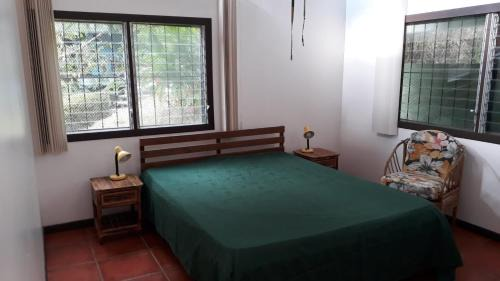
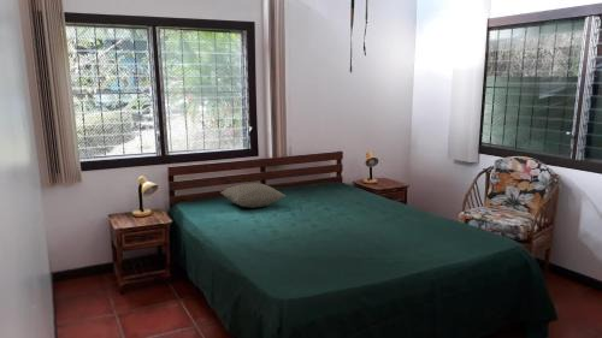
+ pillow (252, 194)
